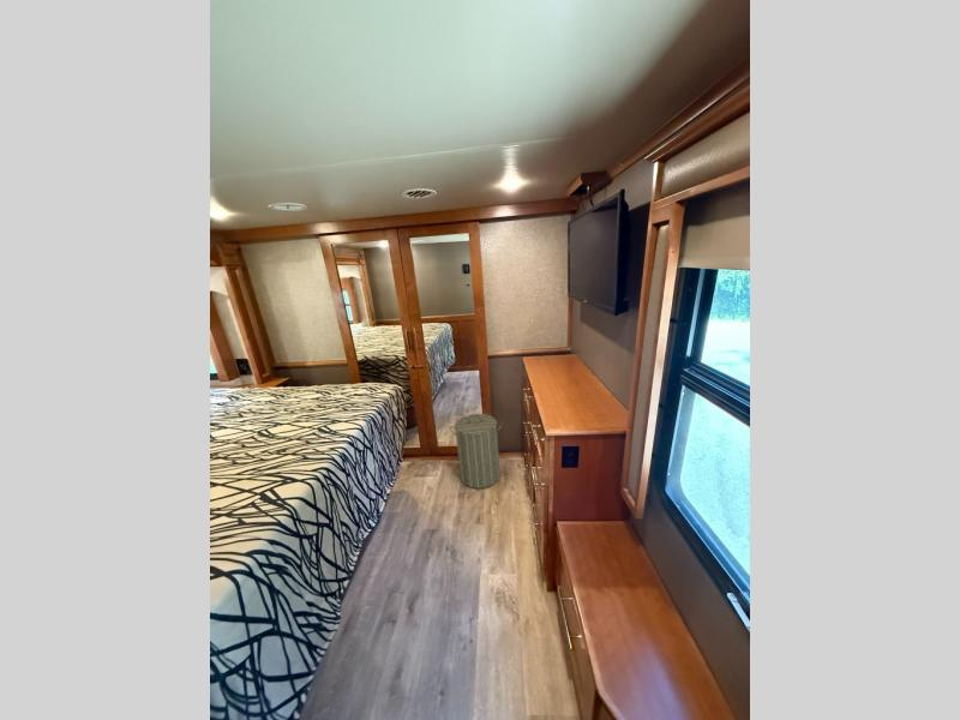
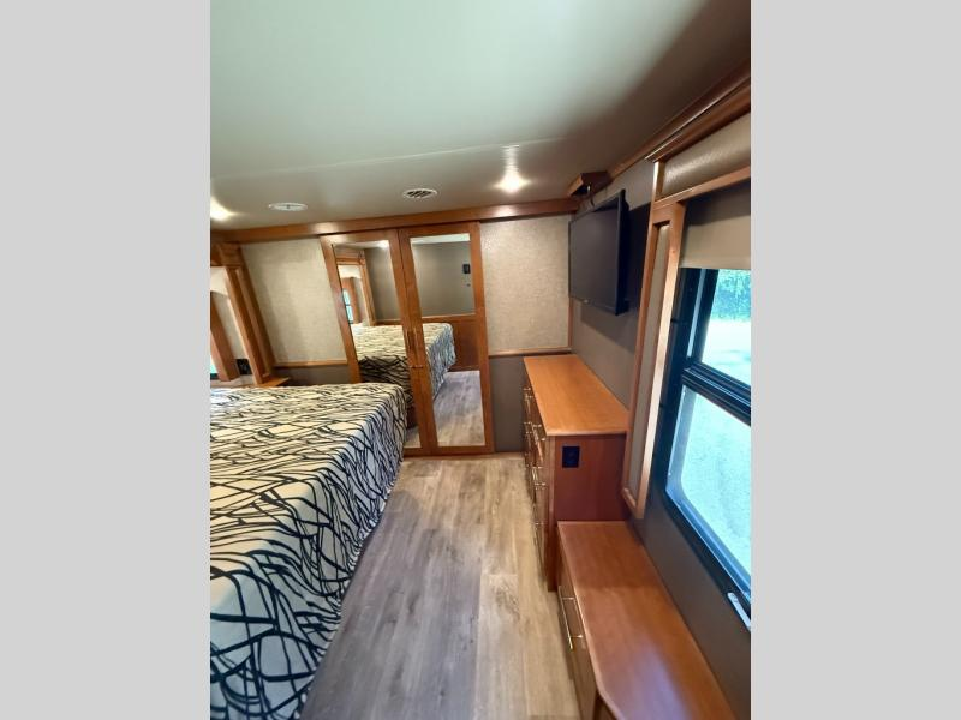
- laundry hamper (478, 445)
